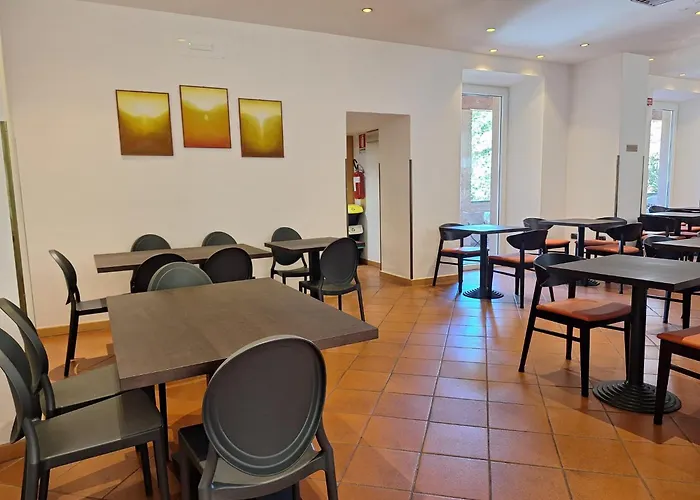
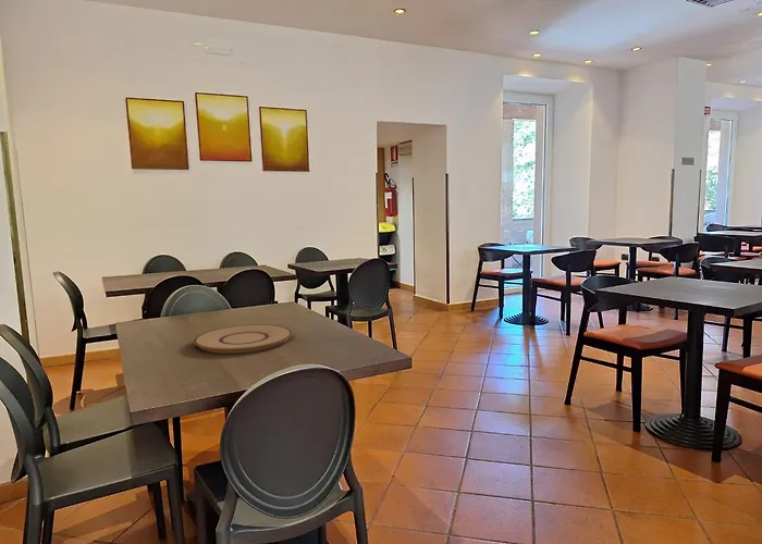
+ plate (244, 337)
